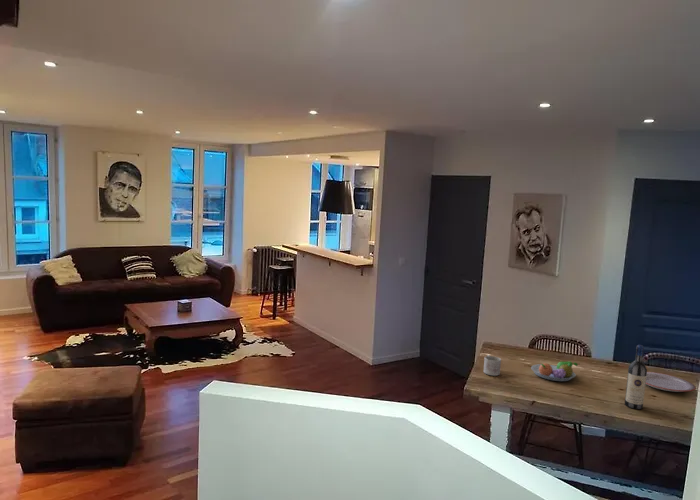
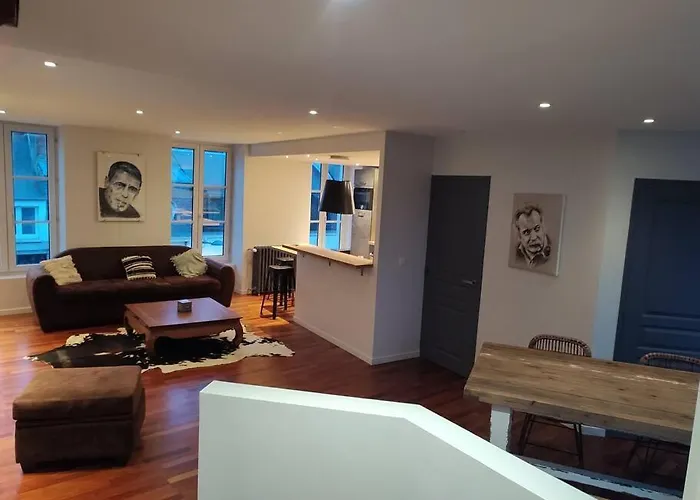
- mug (491, 364)
- fruit bowl (555, 367)
- plate (663, 382)
- wine bottle (636, 375)
